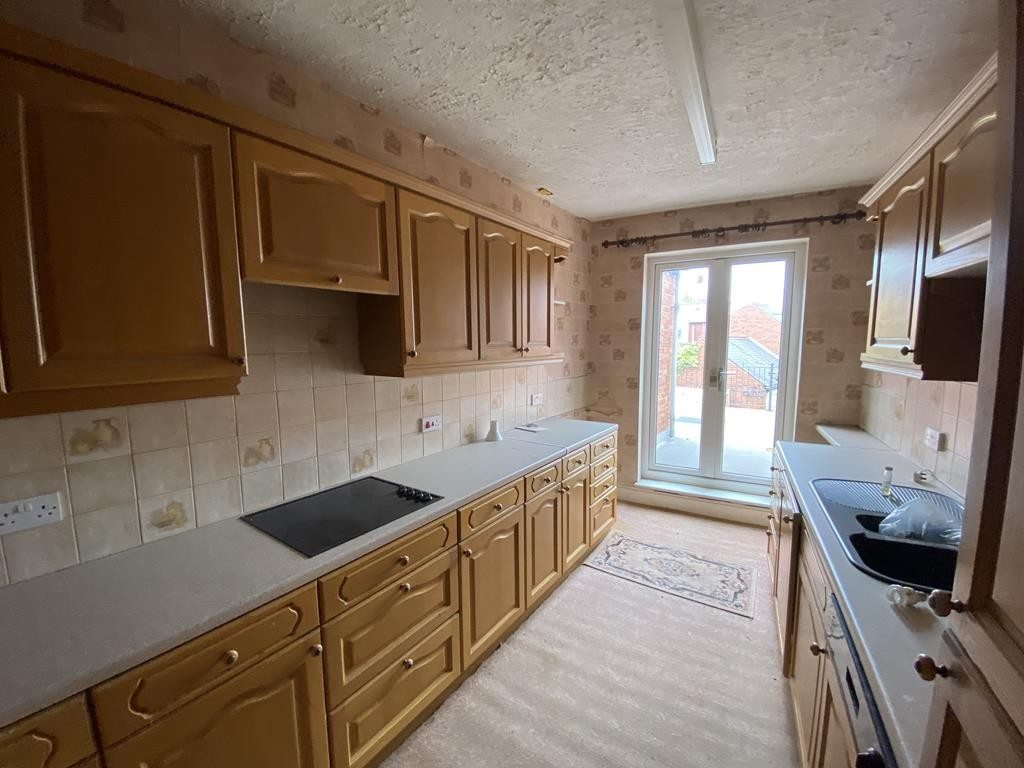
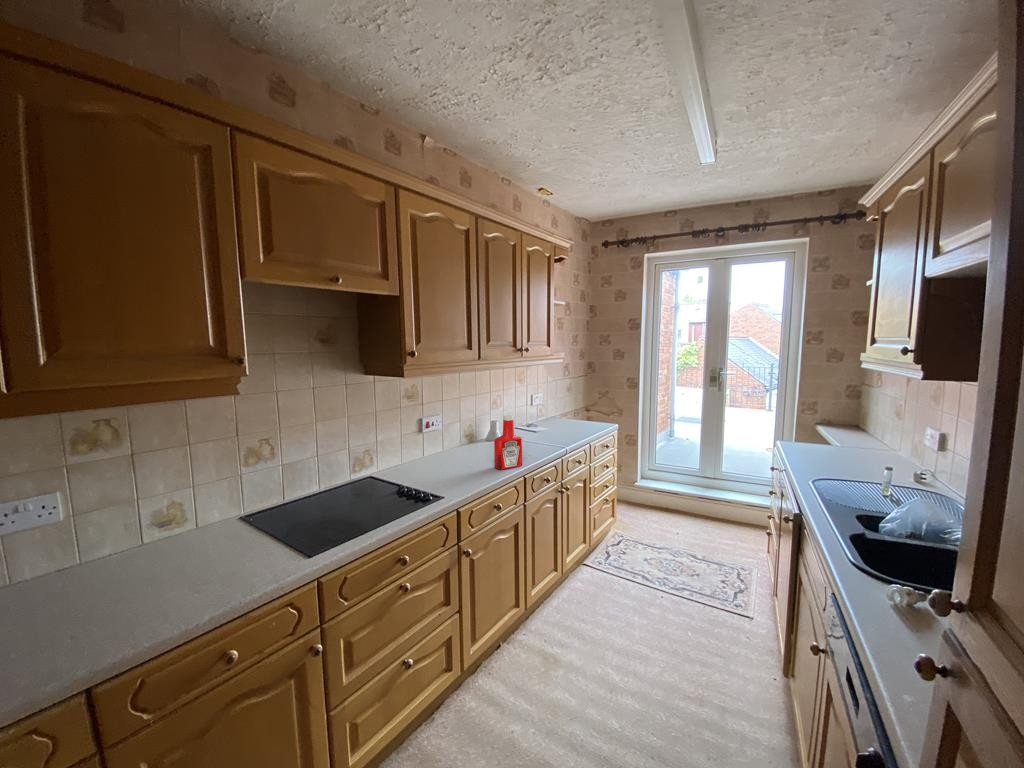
+ soap bottle (508, 441)
